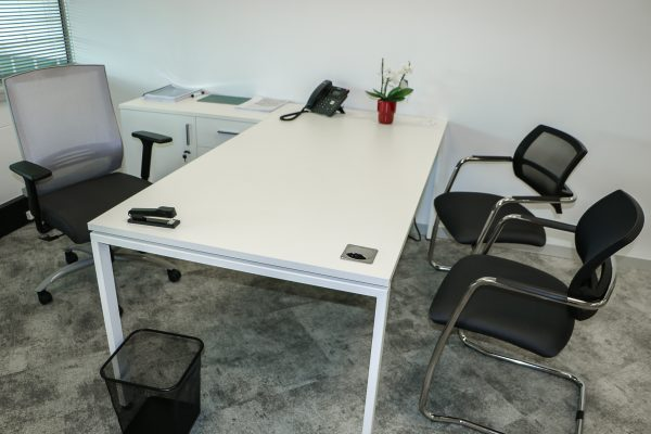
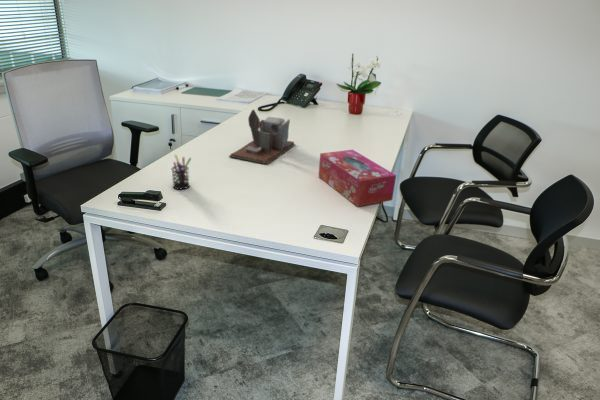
+ desk organizer (263, 129)
+ tissue box (354, 175)
+ pen holder (182, 170)
